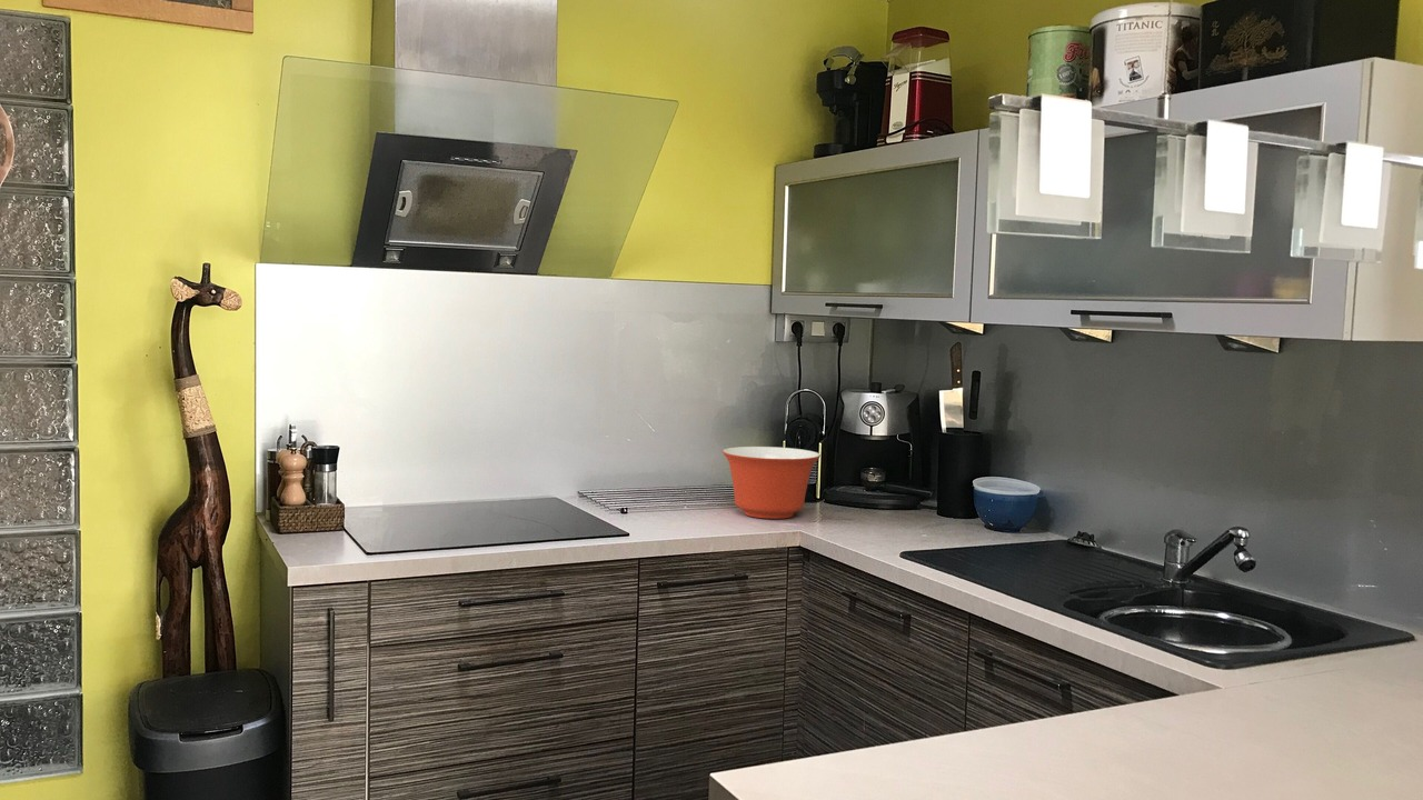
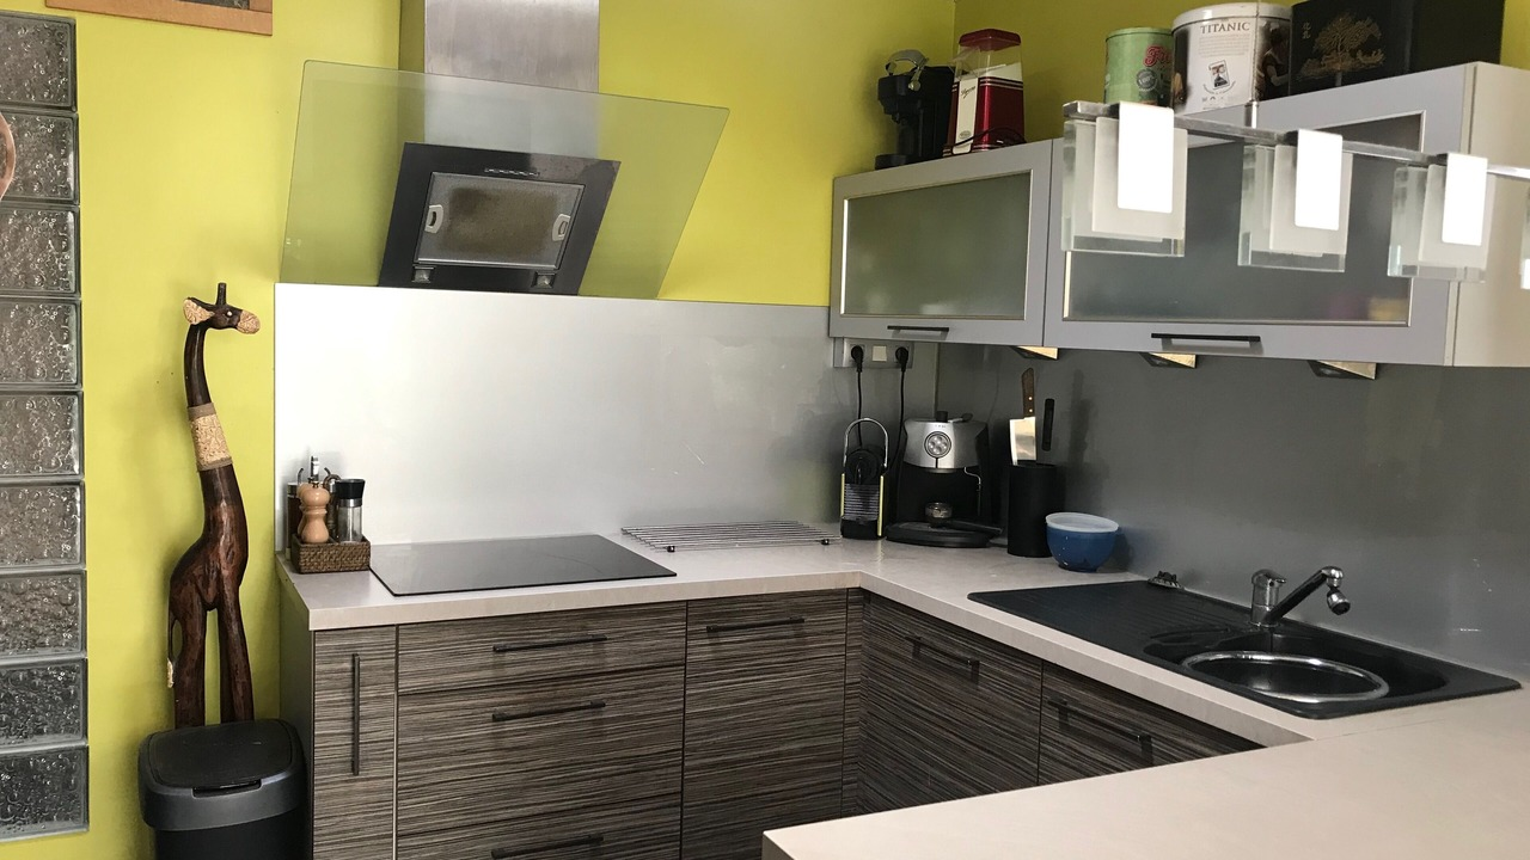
- mixing bowl (769, 483)
